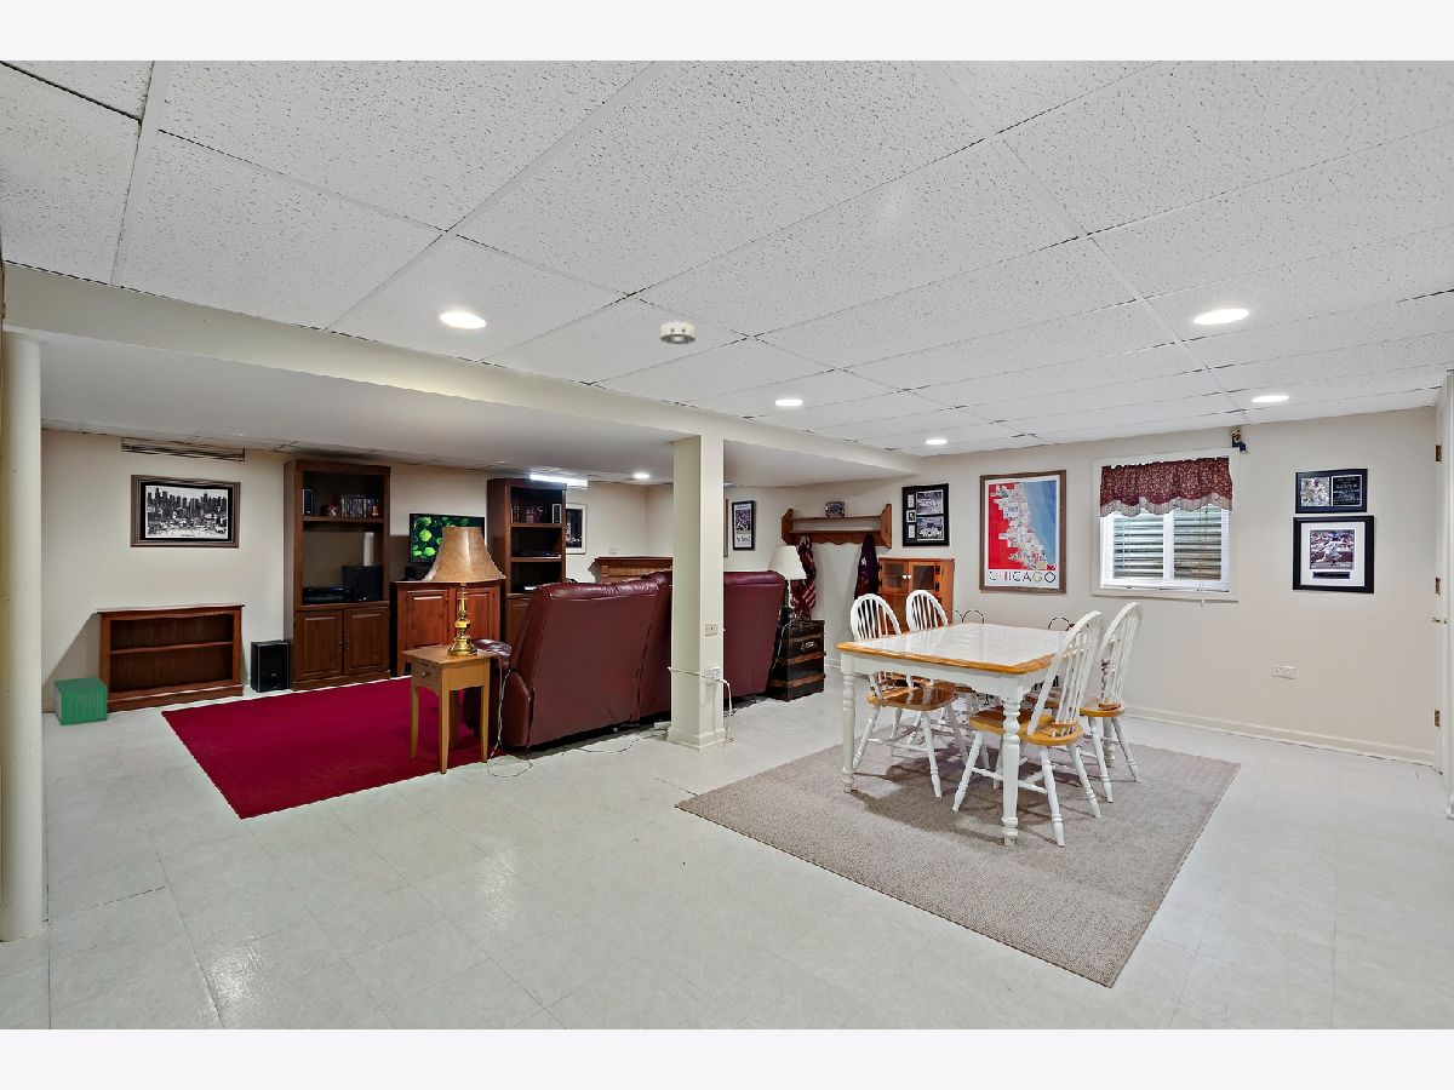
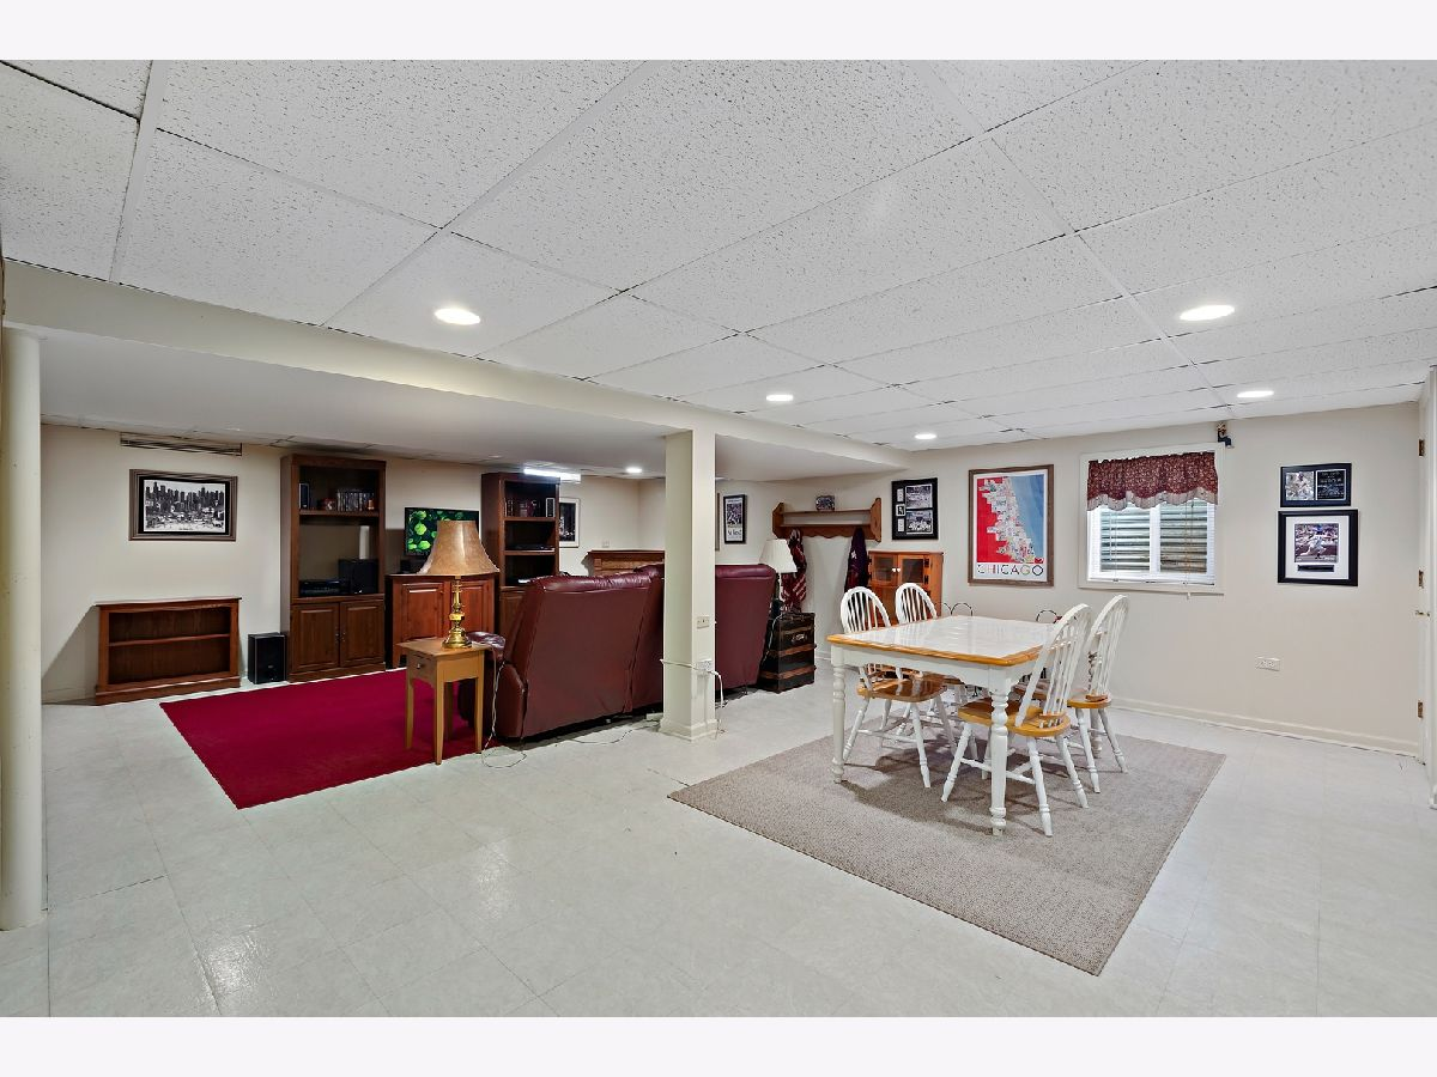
- smoke detector (677, 332)
- storage bin (80, 699)
